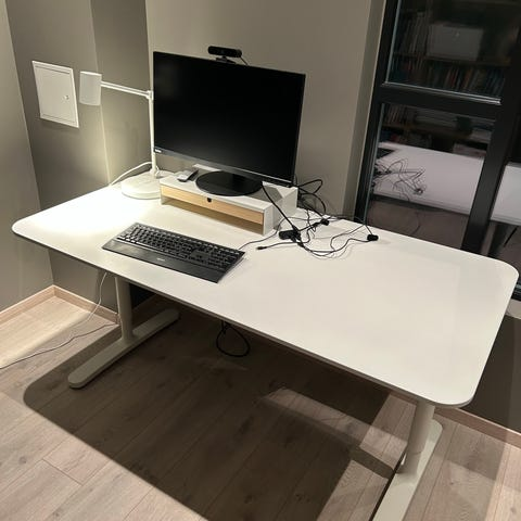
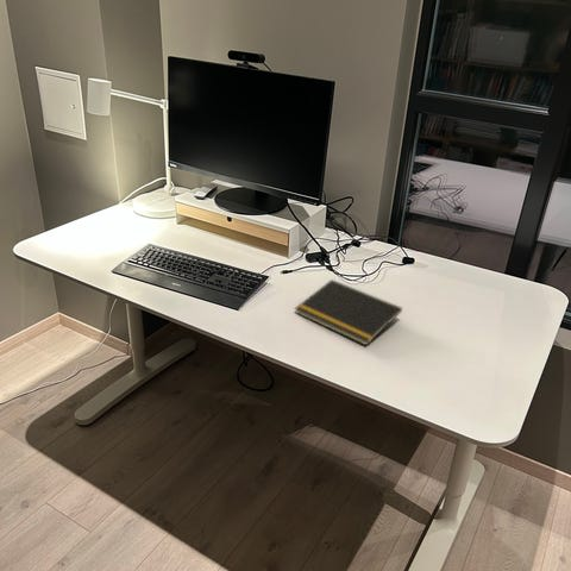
+ notepad (347, 309)
